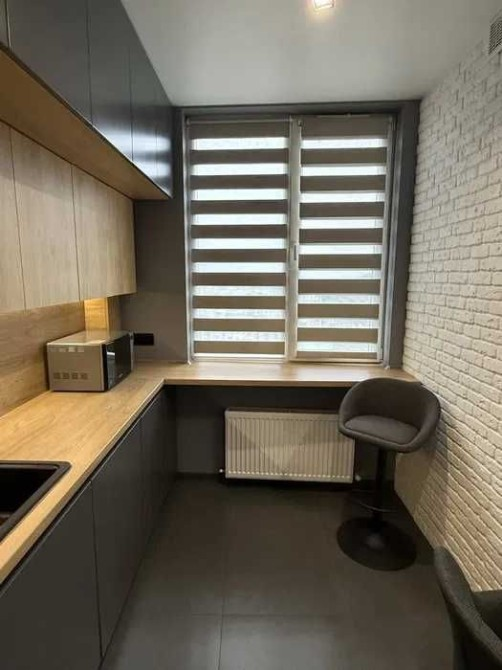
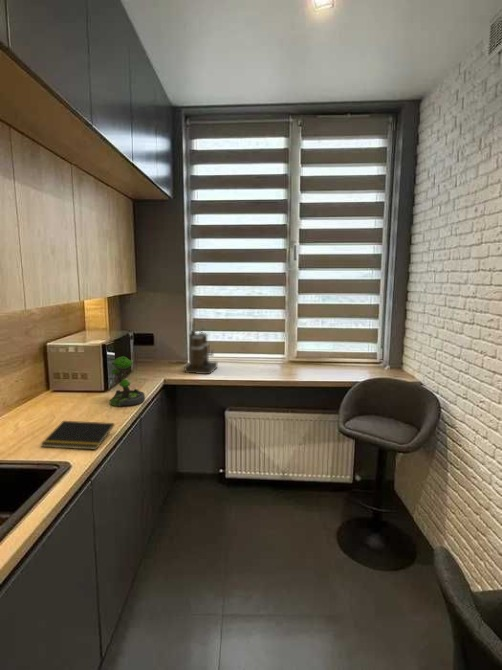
+ coffee maker (201, 346)
+ notepad (79, 434)
+ plant (125, 379)
